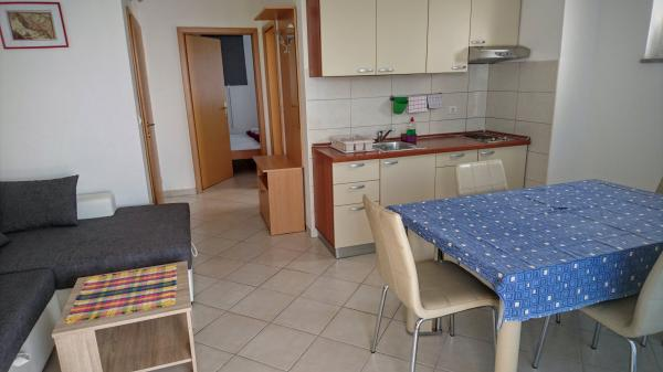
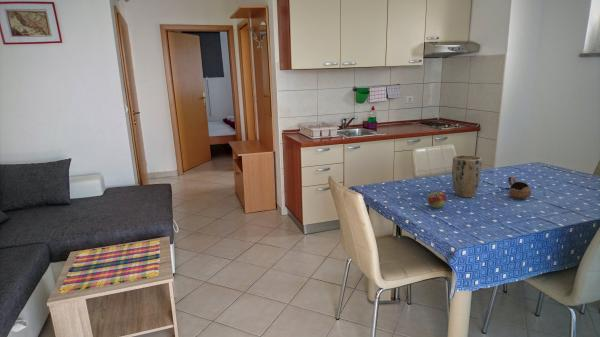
+ cup (519, 188)
+ fruit (436, 199)
+ plant pot (465, 176)
